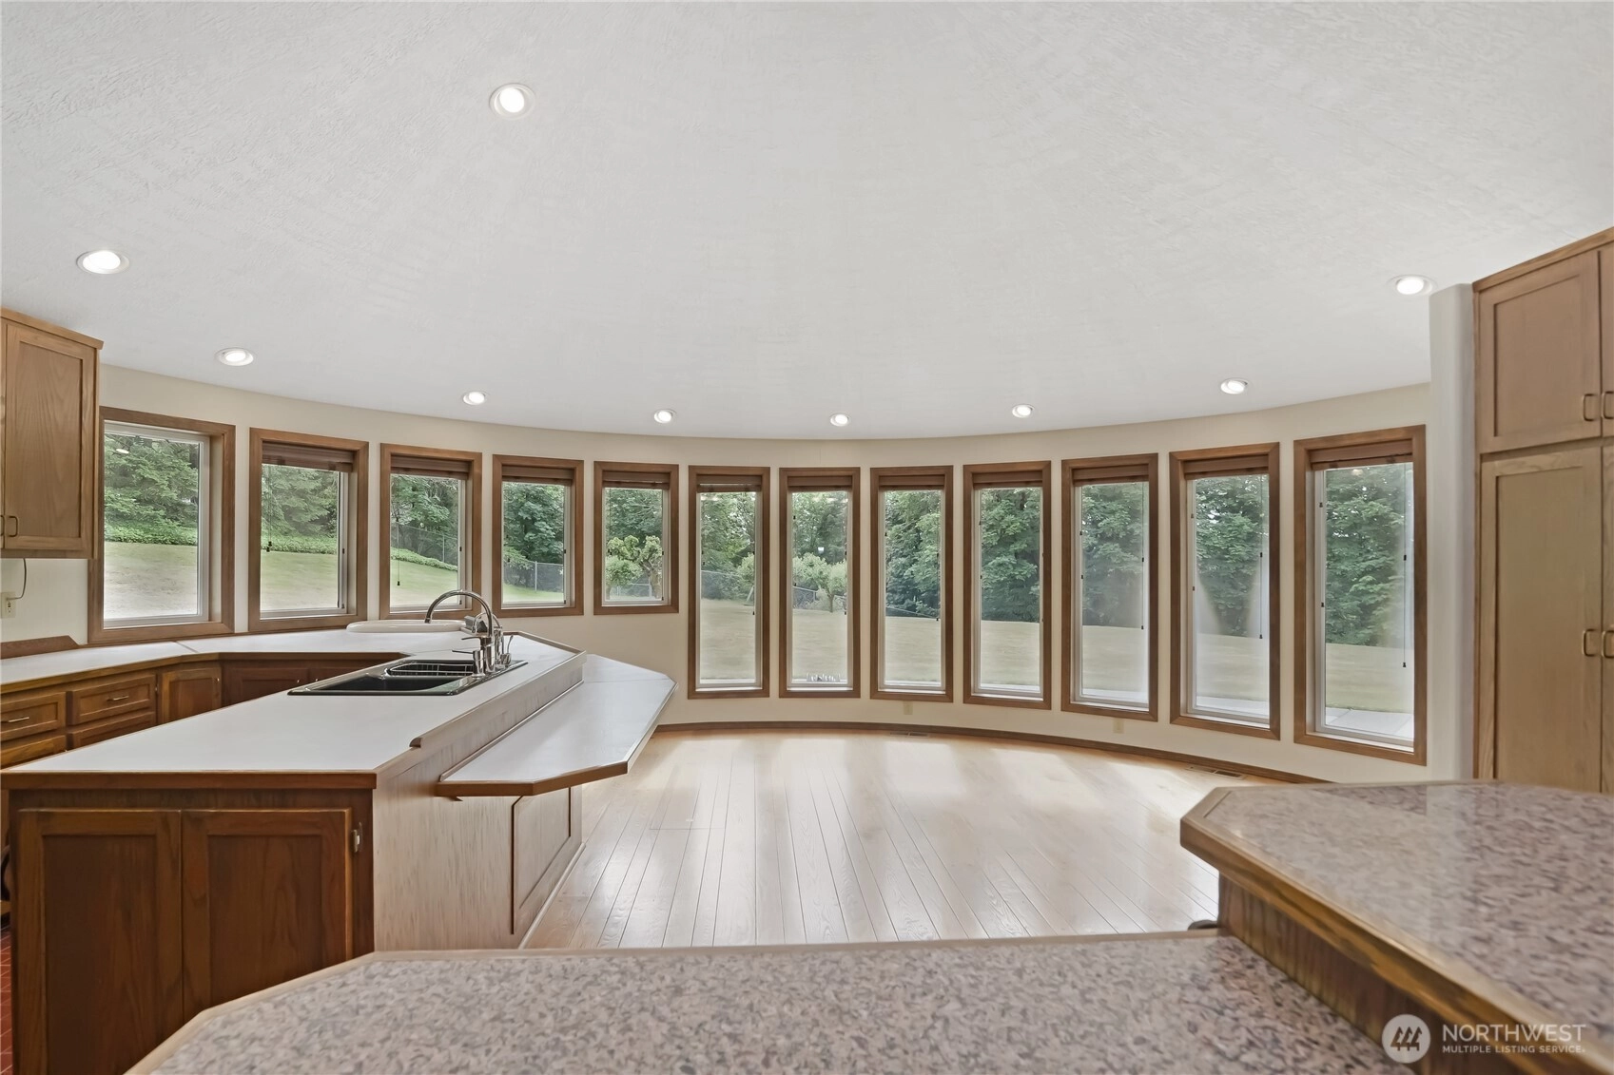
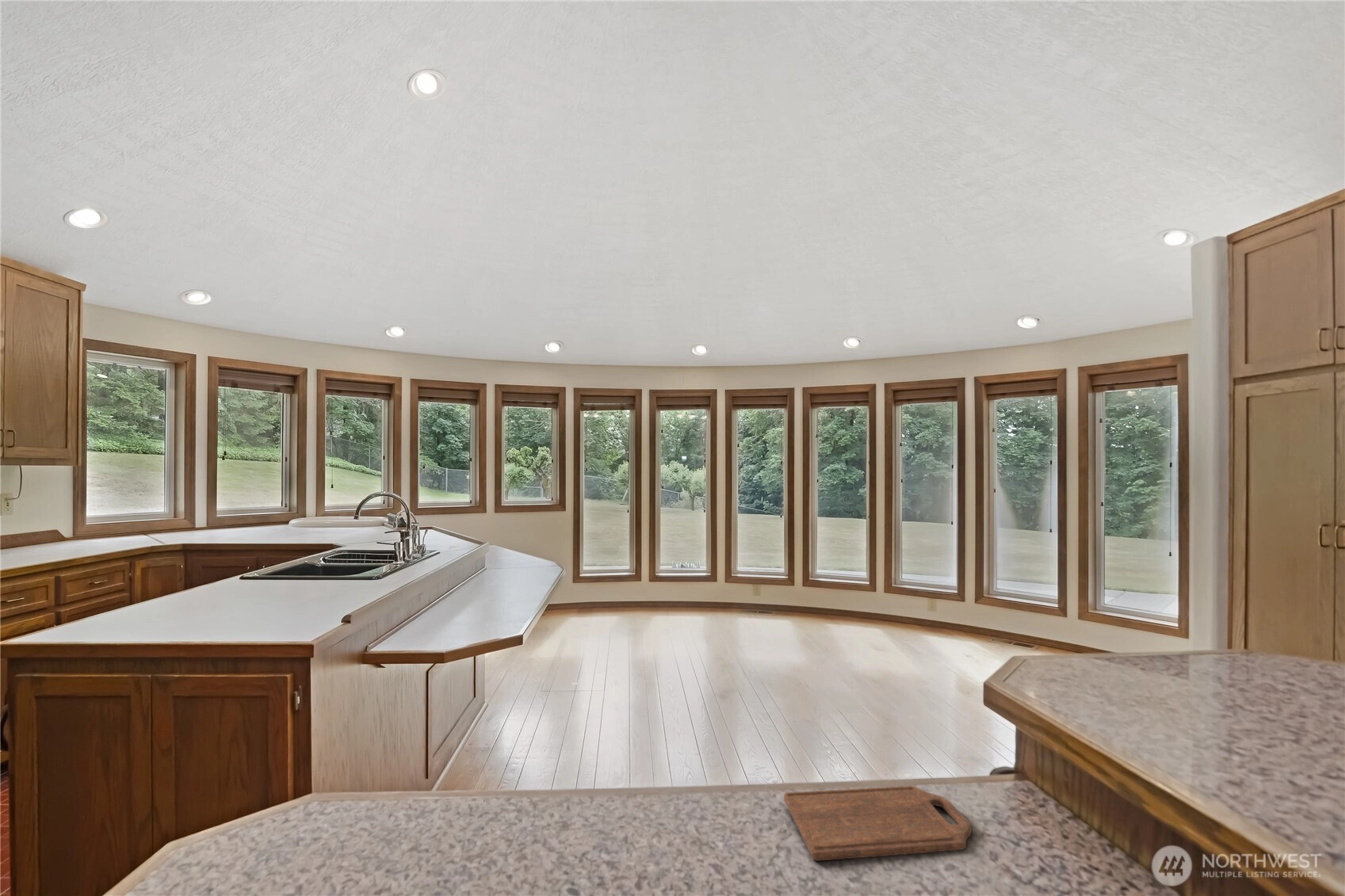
+ cutting board (879, 818)
